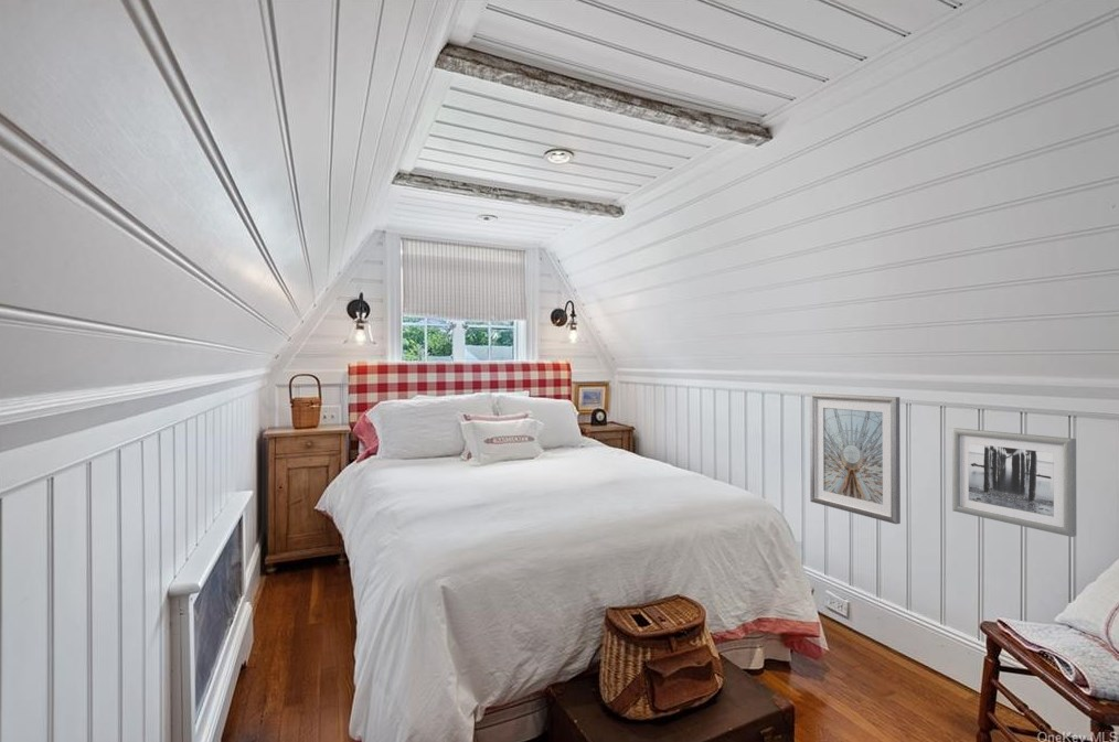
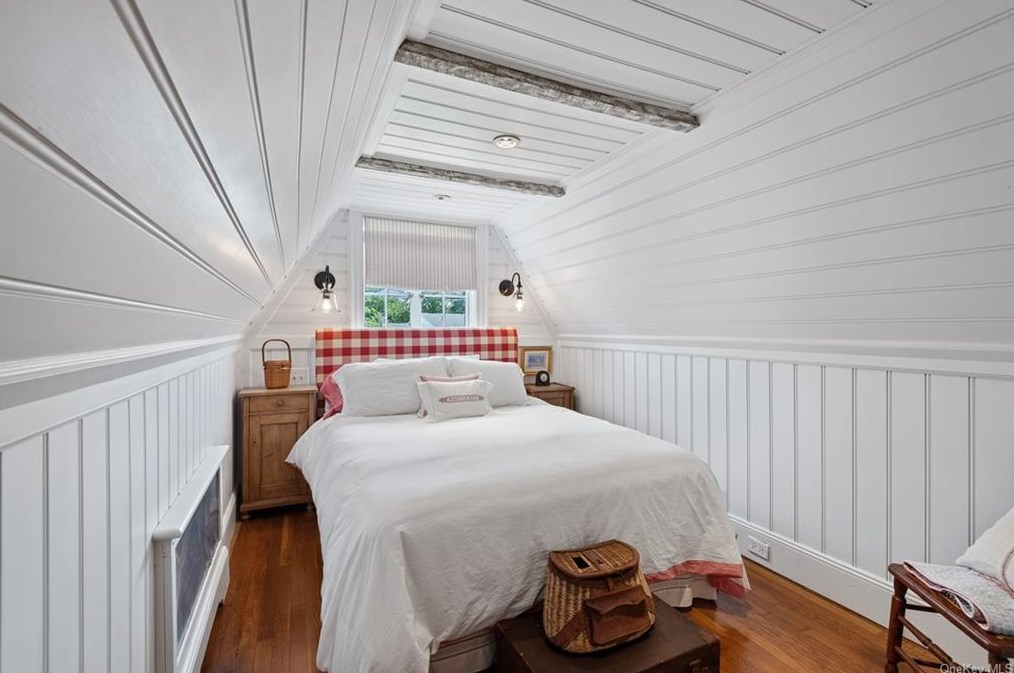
- wall art (1009, 477)
- picture frame (851, 453)
